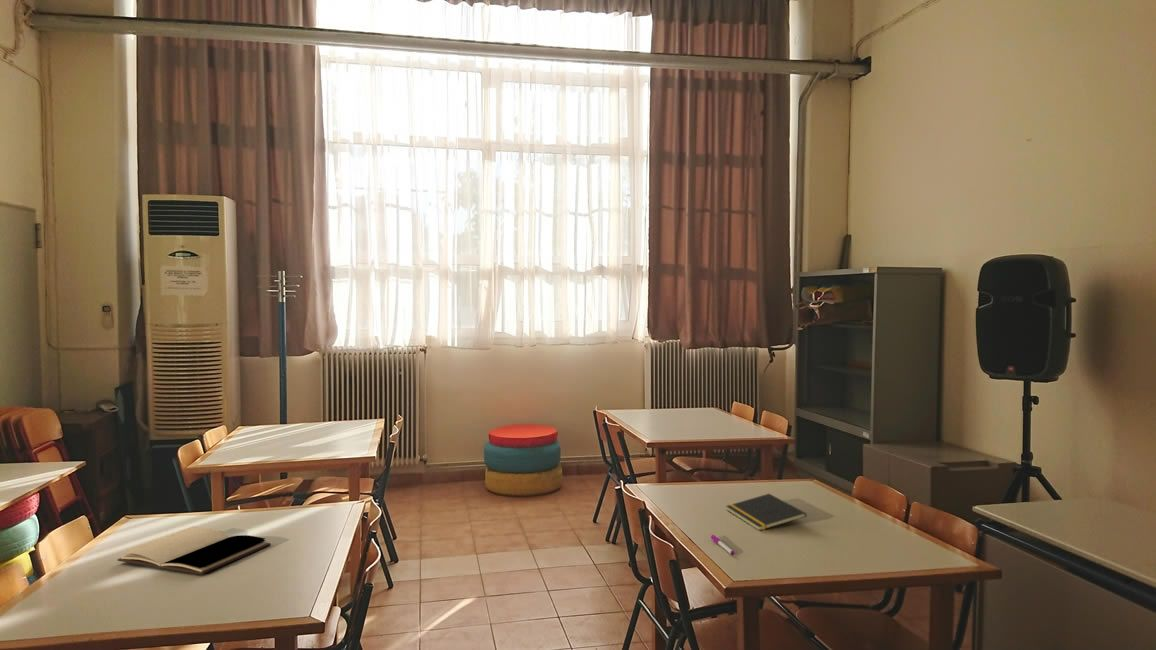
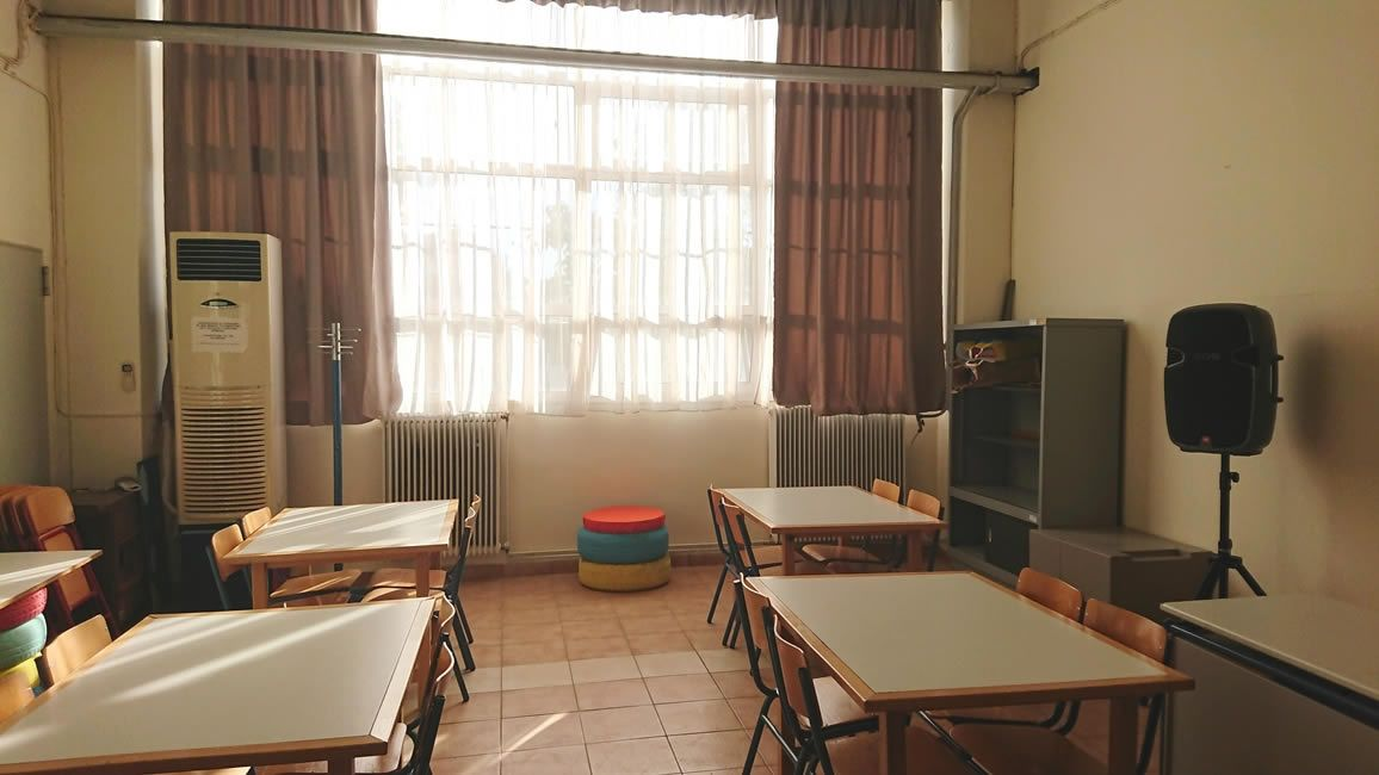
- pen (722, 544)
- book (196, 548)
- notepad (764, 511)
